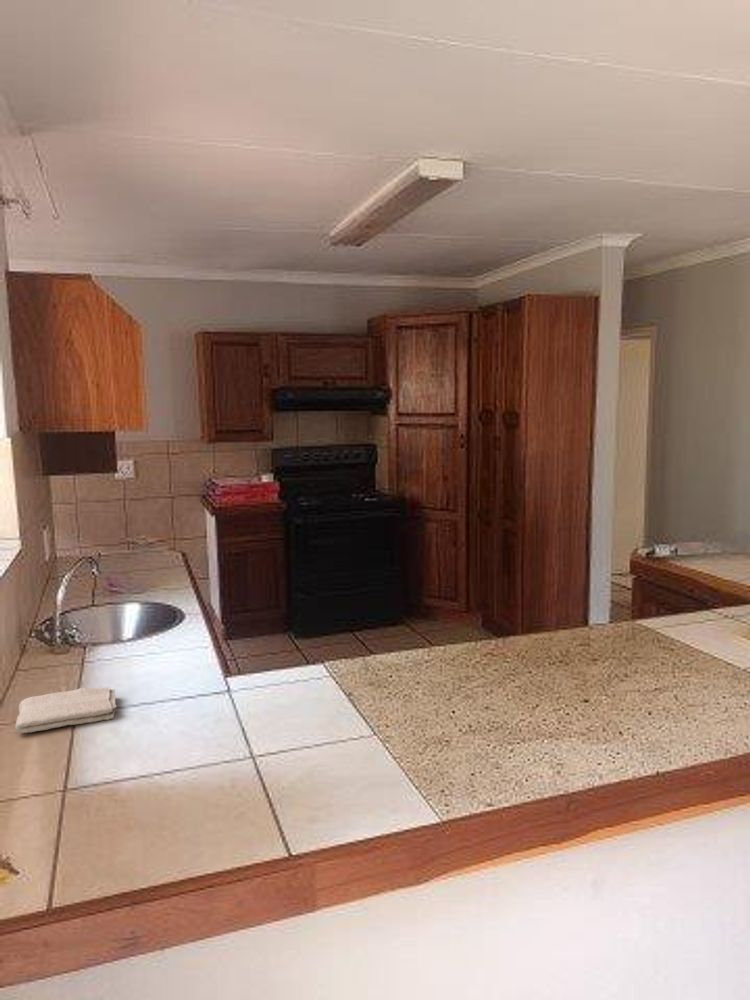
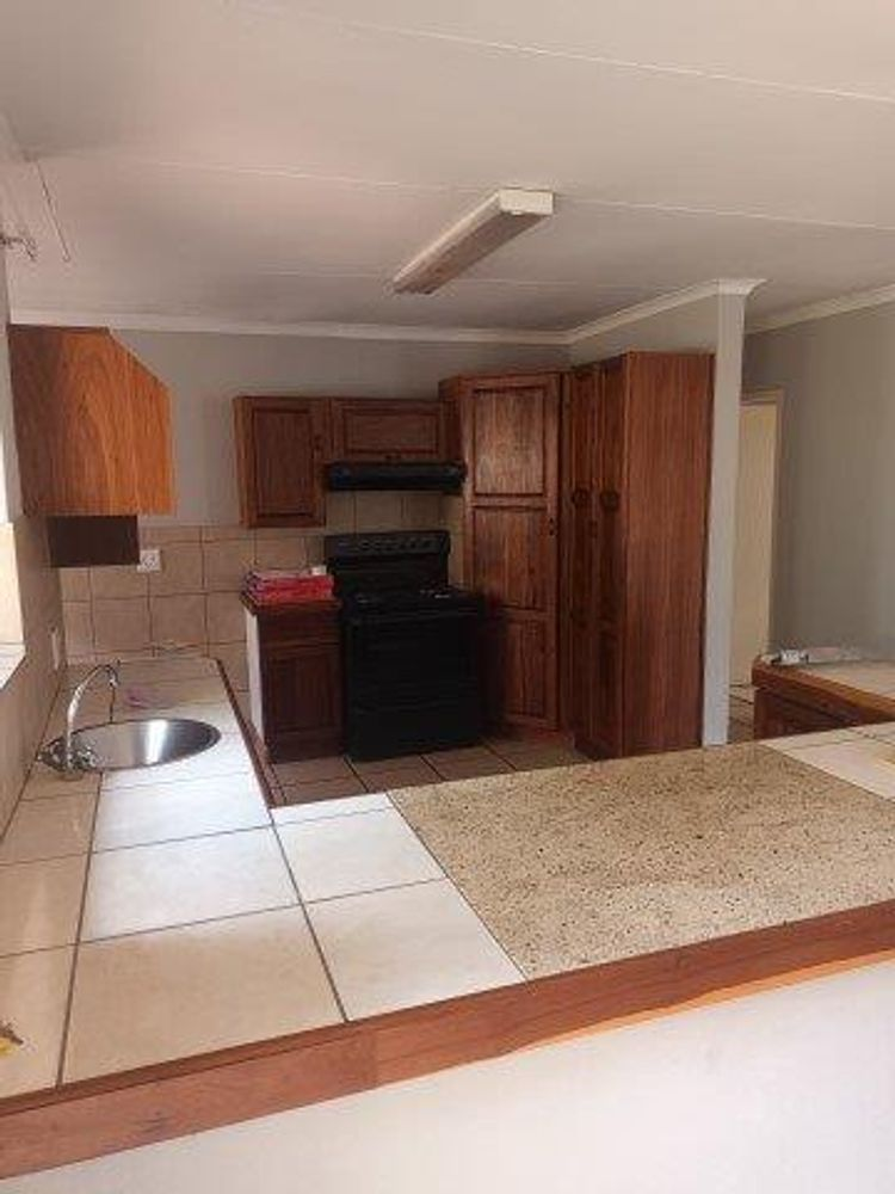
- washcloth (67, 707)
